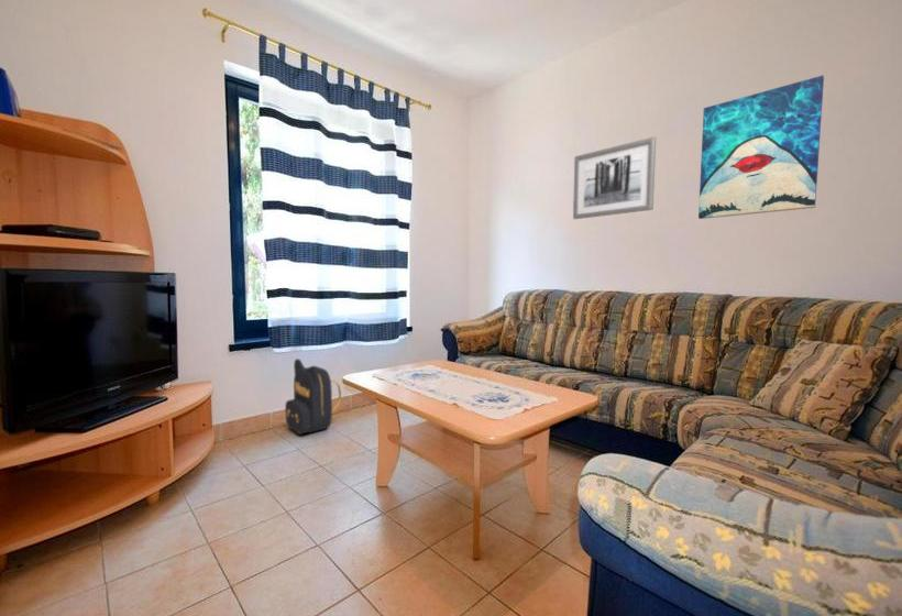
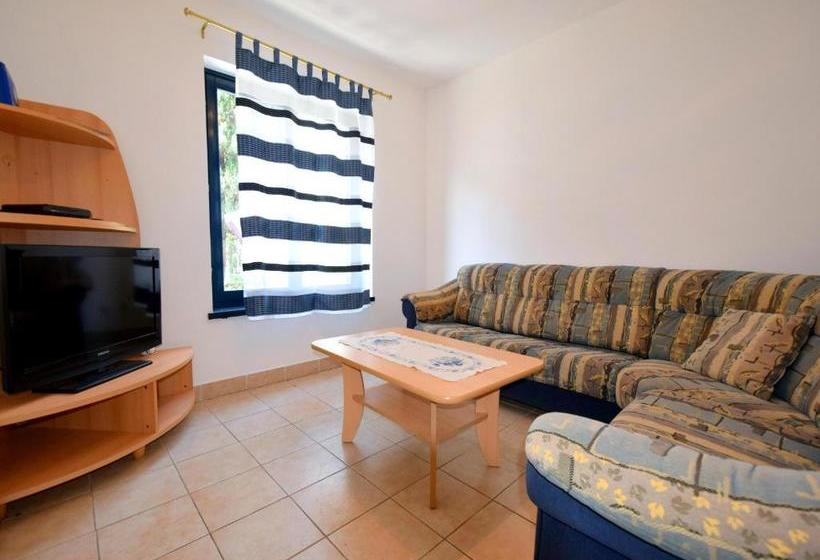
- wall art (610, 180)
- wall art (755, 154)
- backpack (314, 394)
